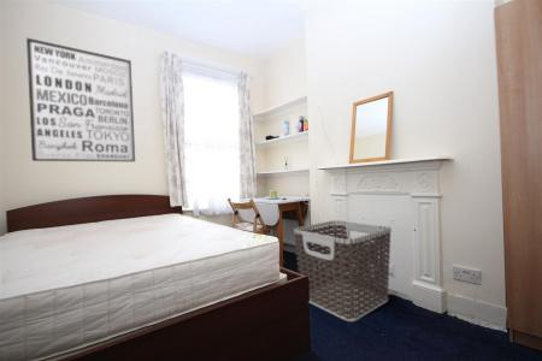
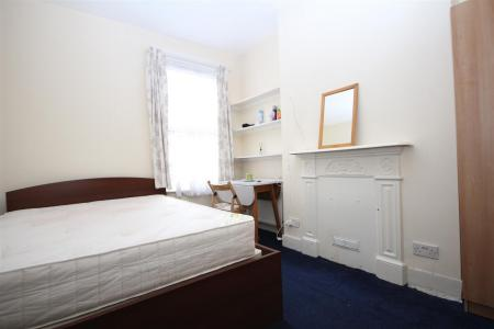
- clothes hamper (342, 262)
- wall art (86, 106)
